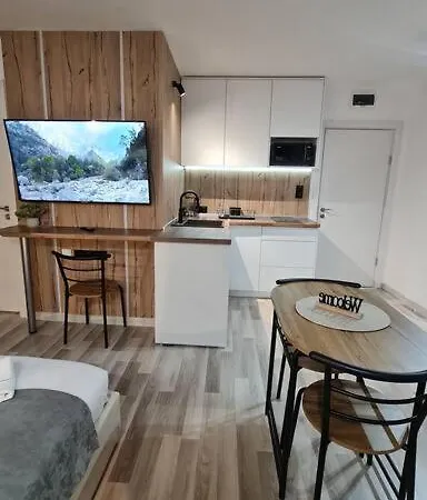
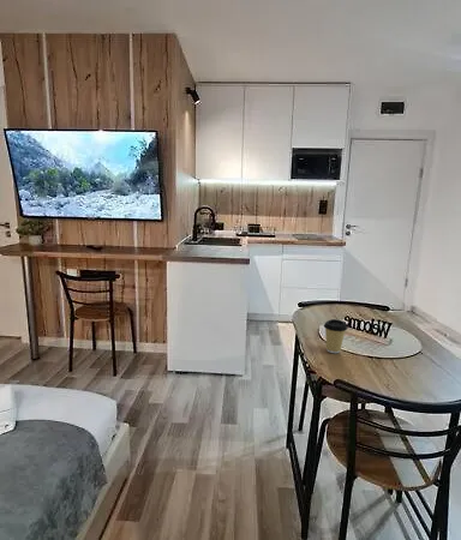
+ coffee cup (334, 336)
